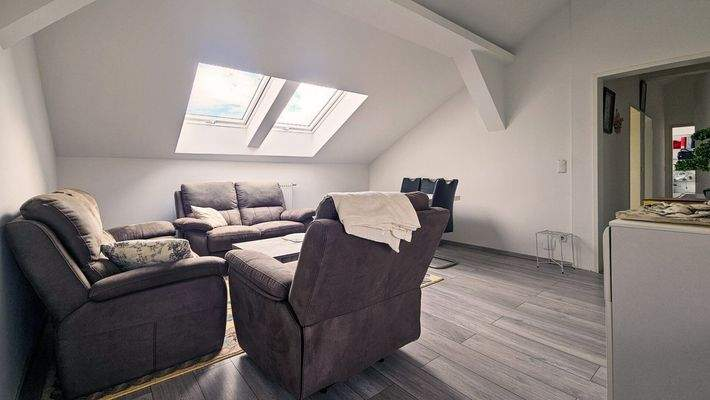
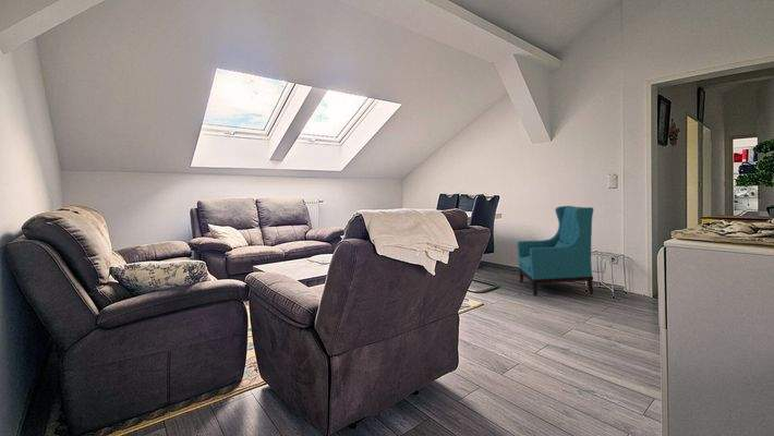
+ armchair (553, 249)
